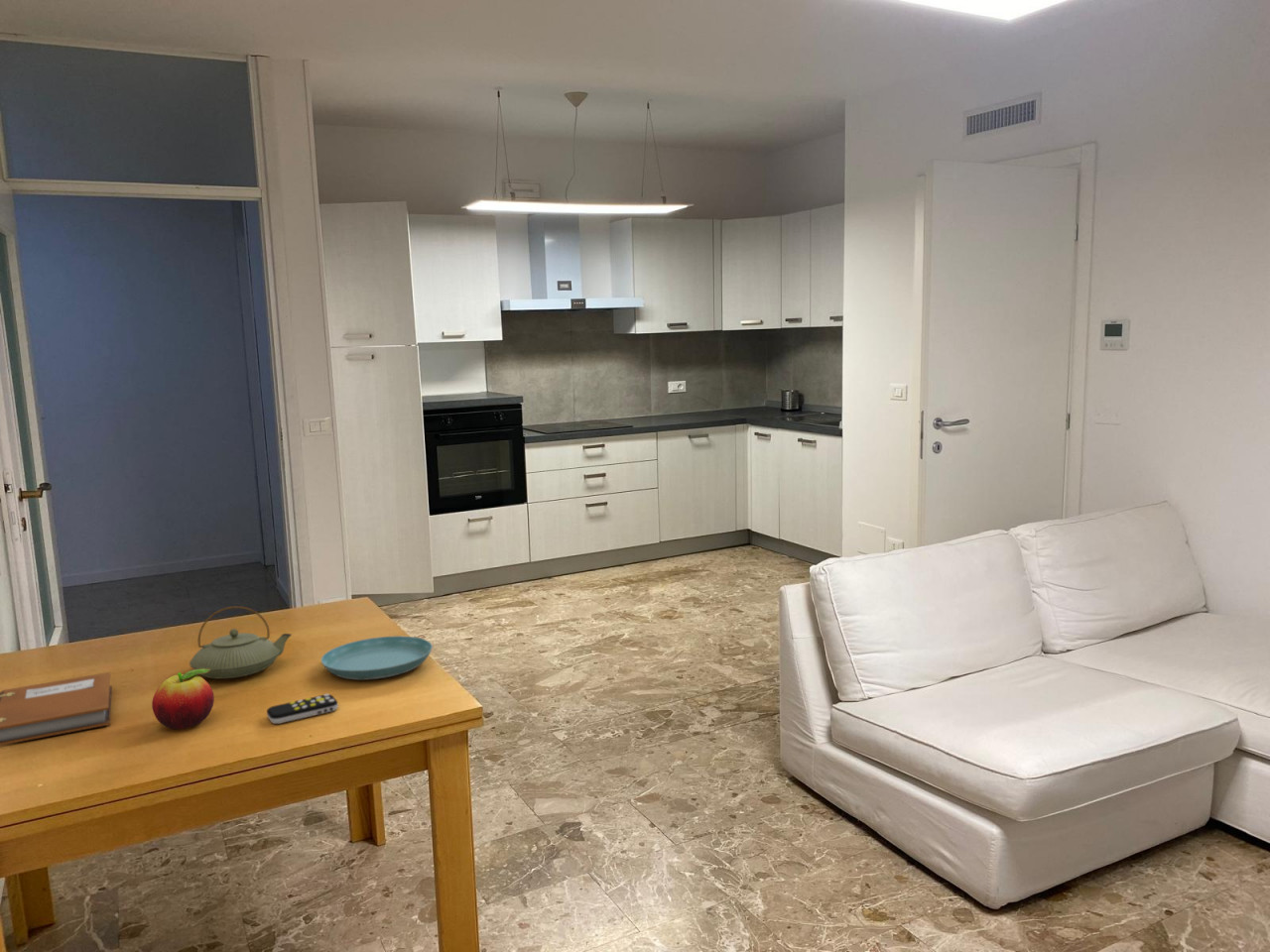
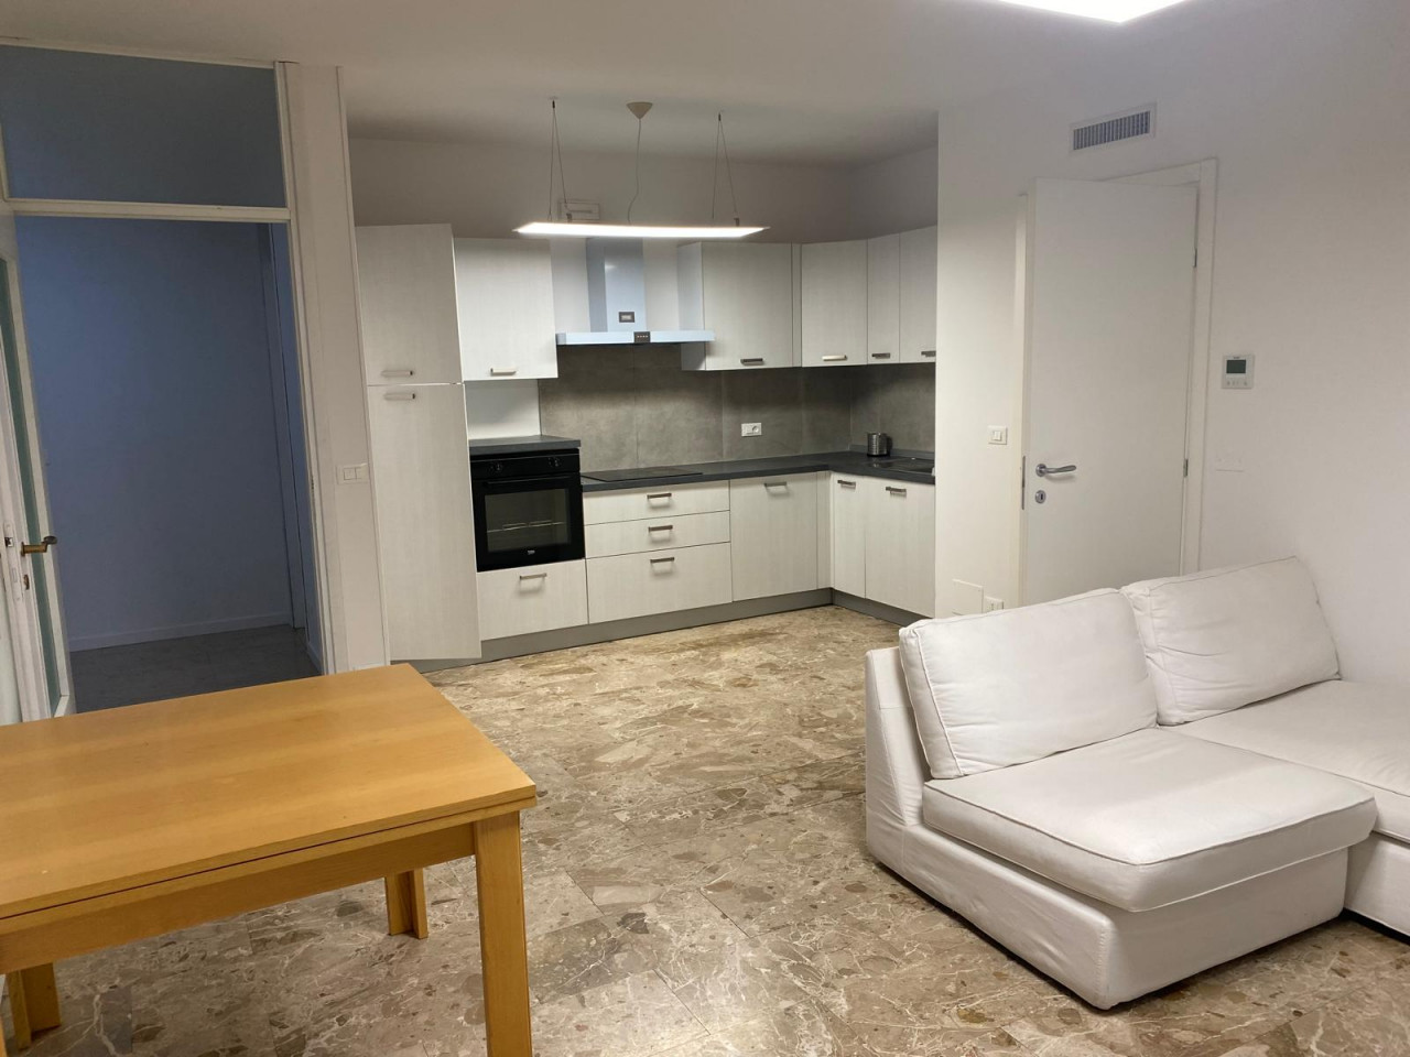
- teapot (240, 638)
- notebook (52, 706)
- saucer (377, 658)
- fruit (183, 698)
- remote control (303, 708)
